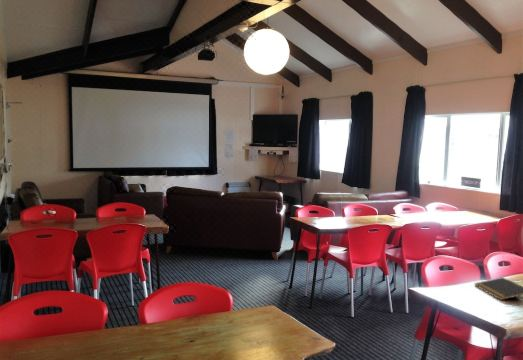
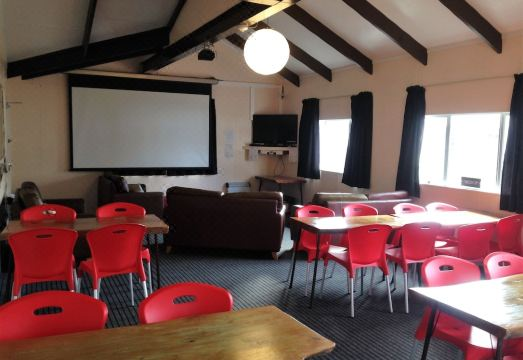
- notepad (501, 288)
